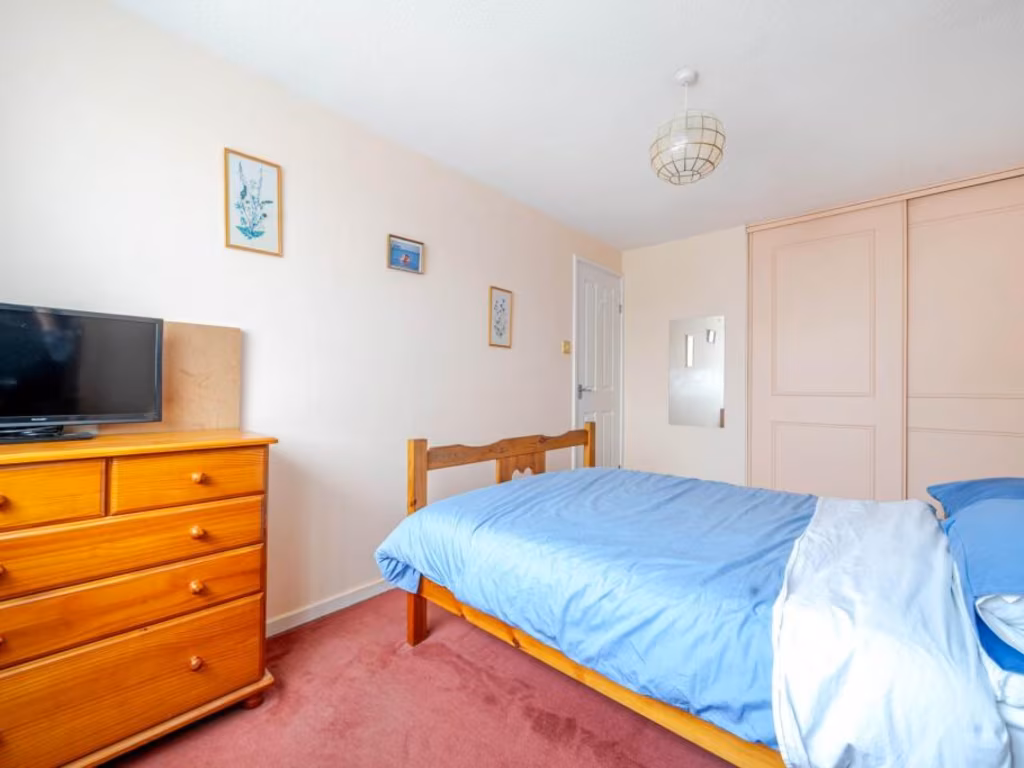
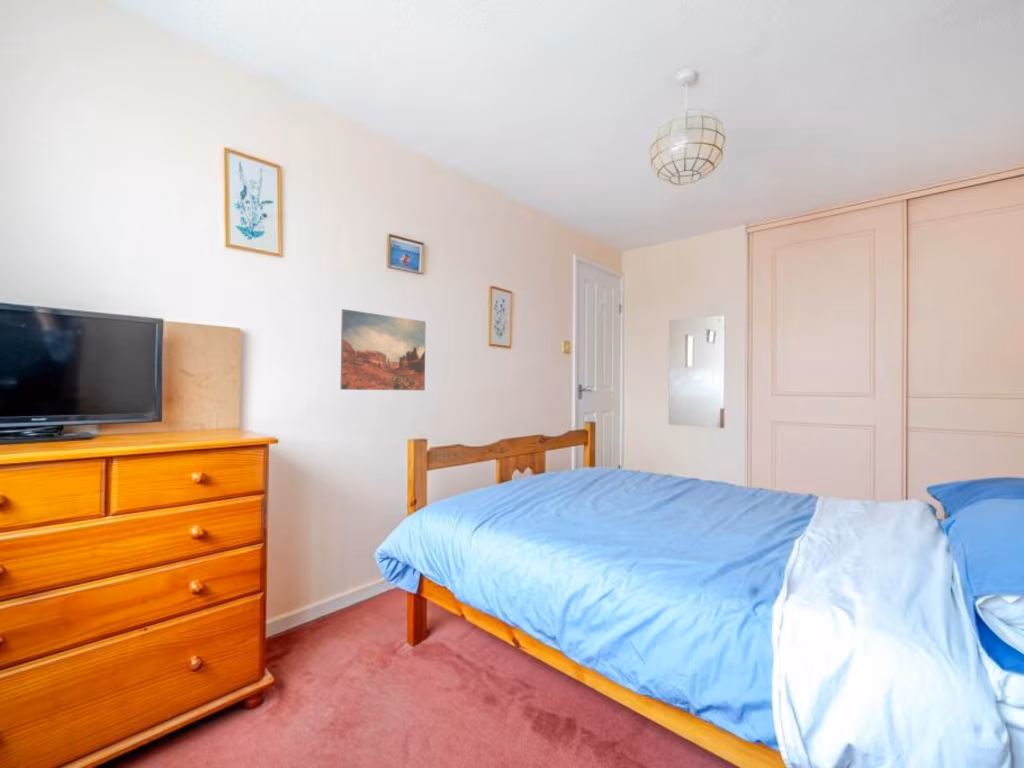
+ wall art (386, 352)
